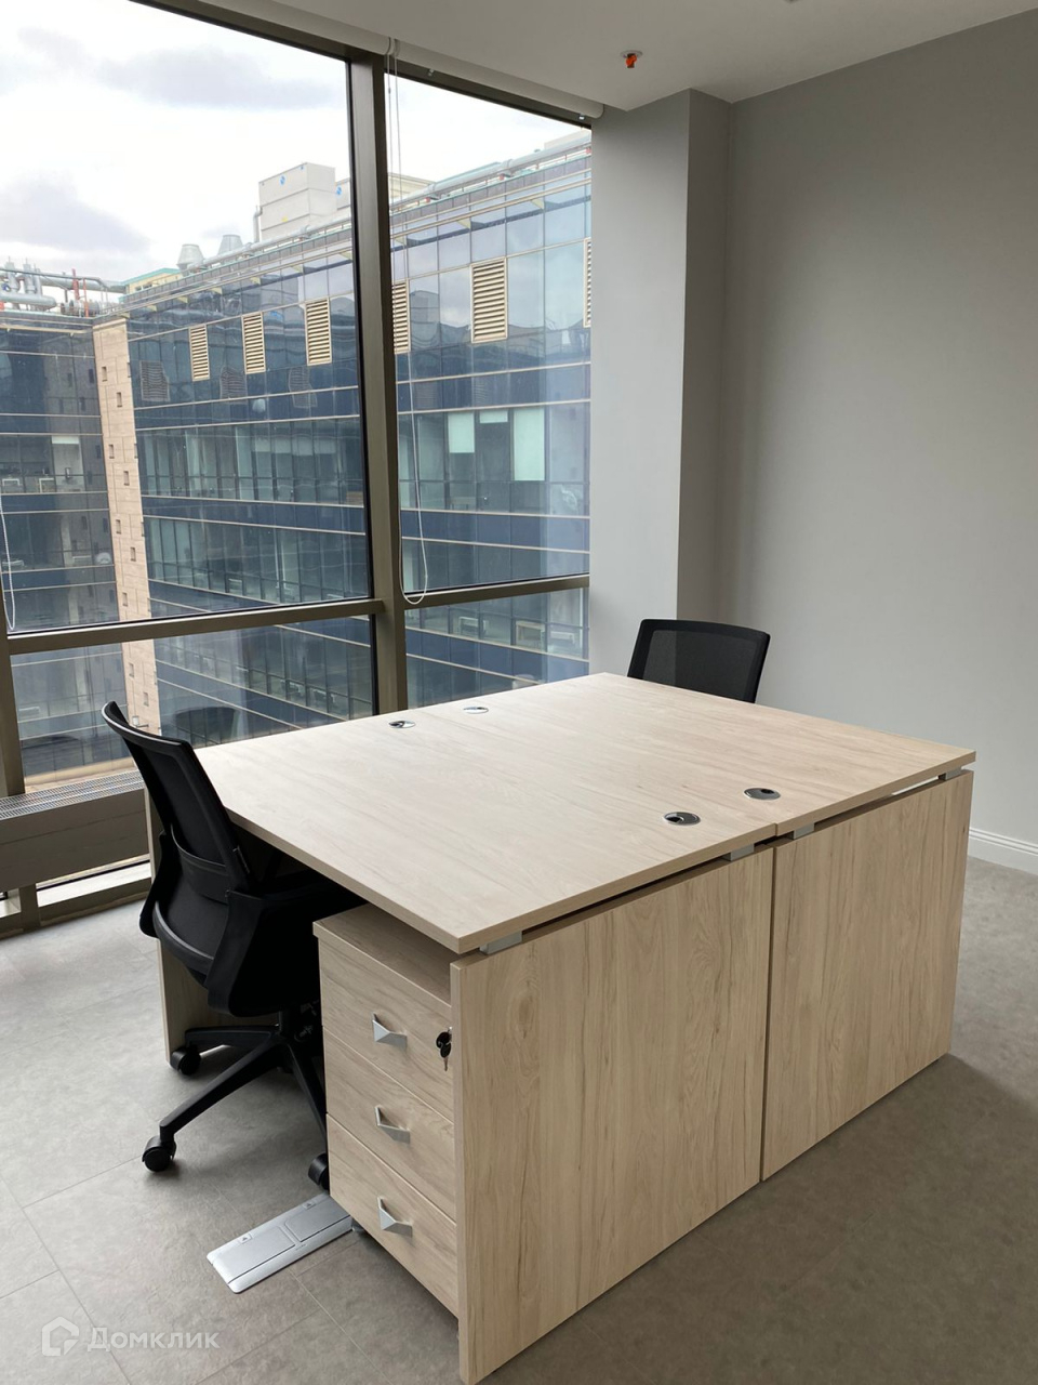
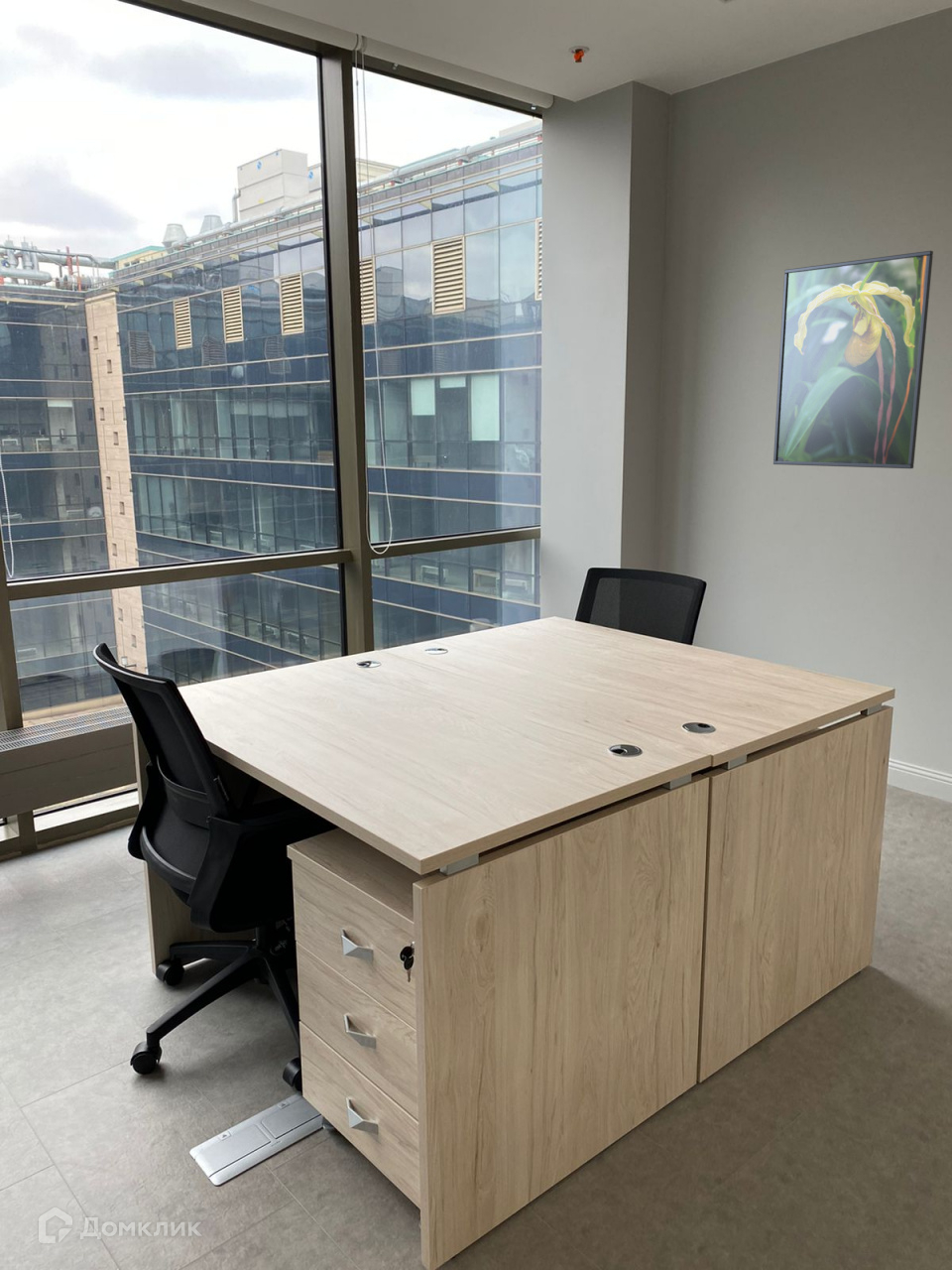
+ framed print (847, 365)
